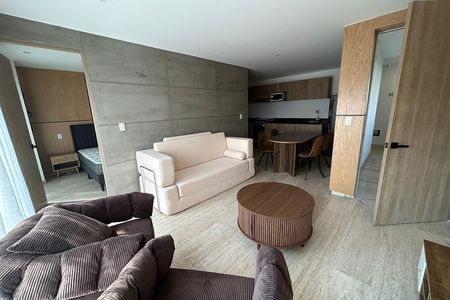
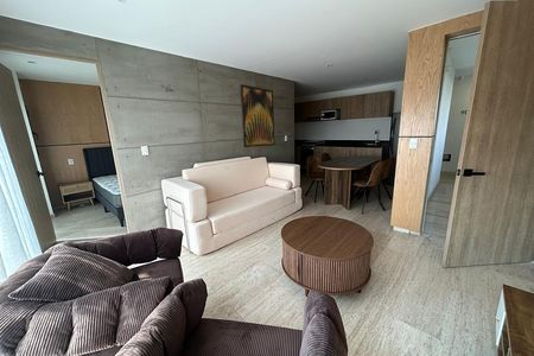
+ wall art (259, 117)
